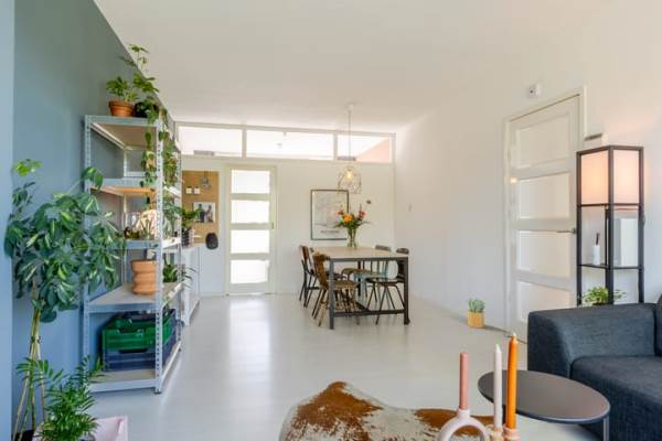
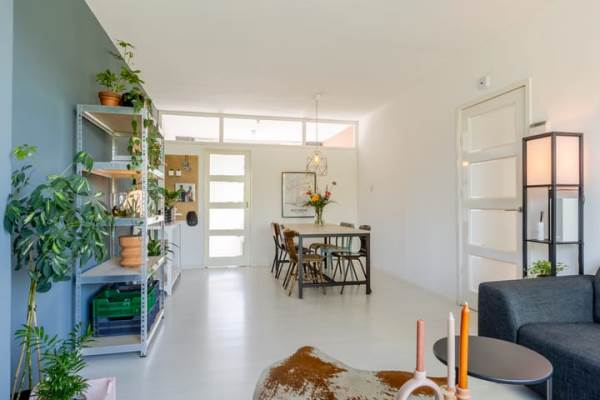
- potted plant (474, 312)
